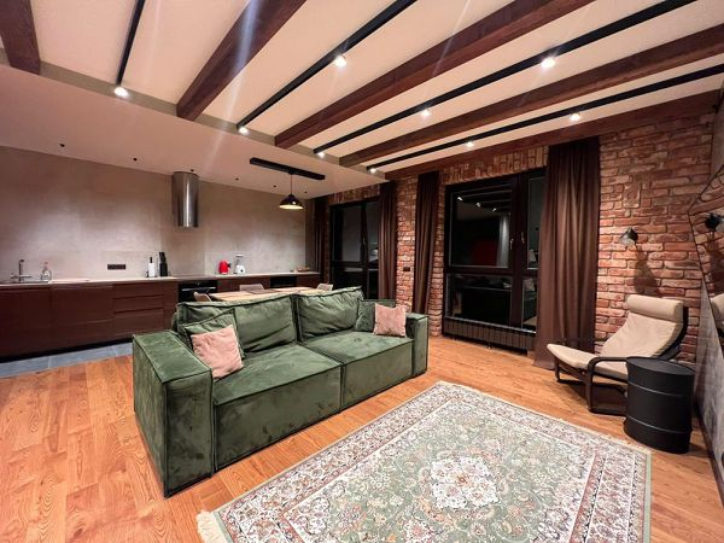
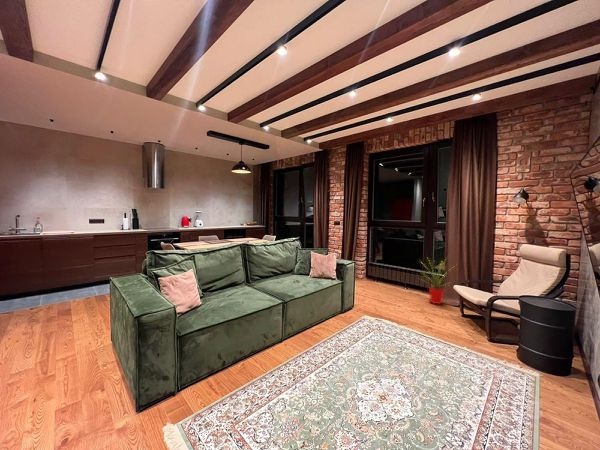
+ house plant (436, 279)
